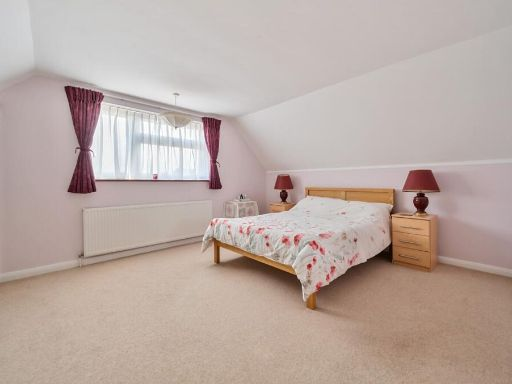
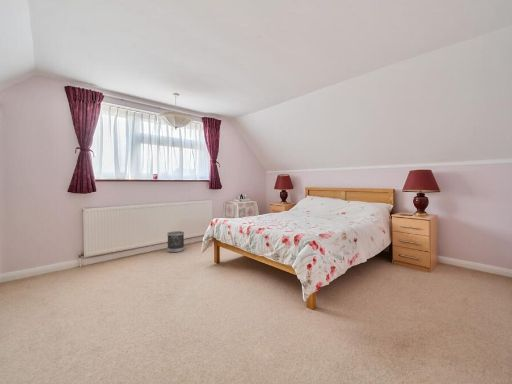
+ wastebasket (175, 241)
